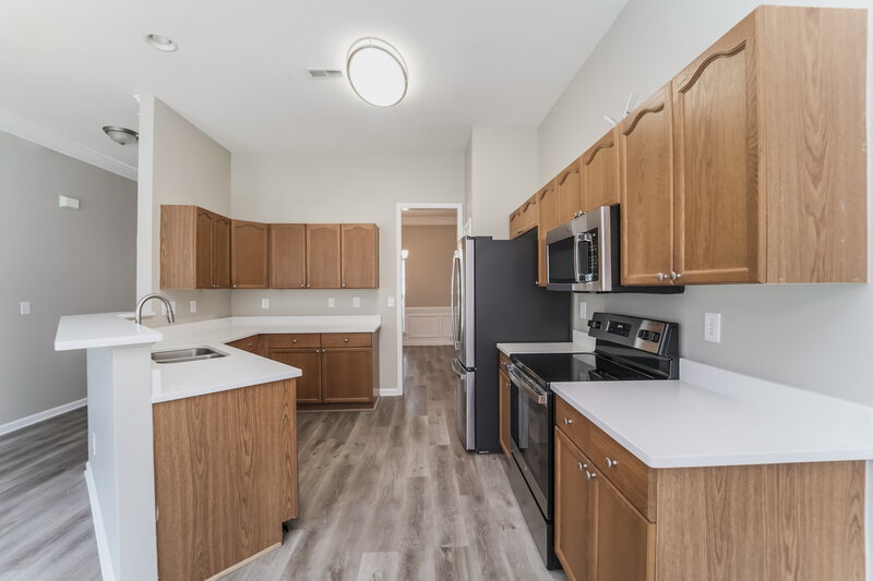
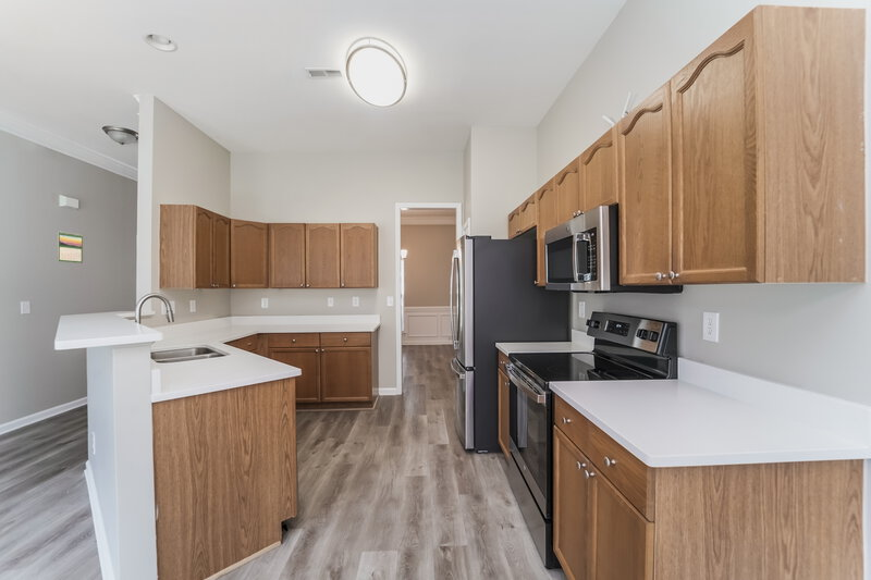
+ calendar (70, 247)
